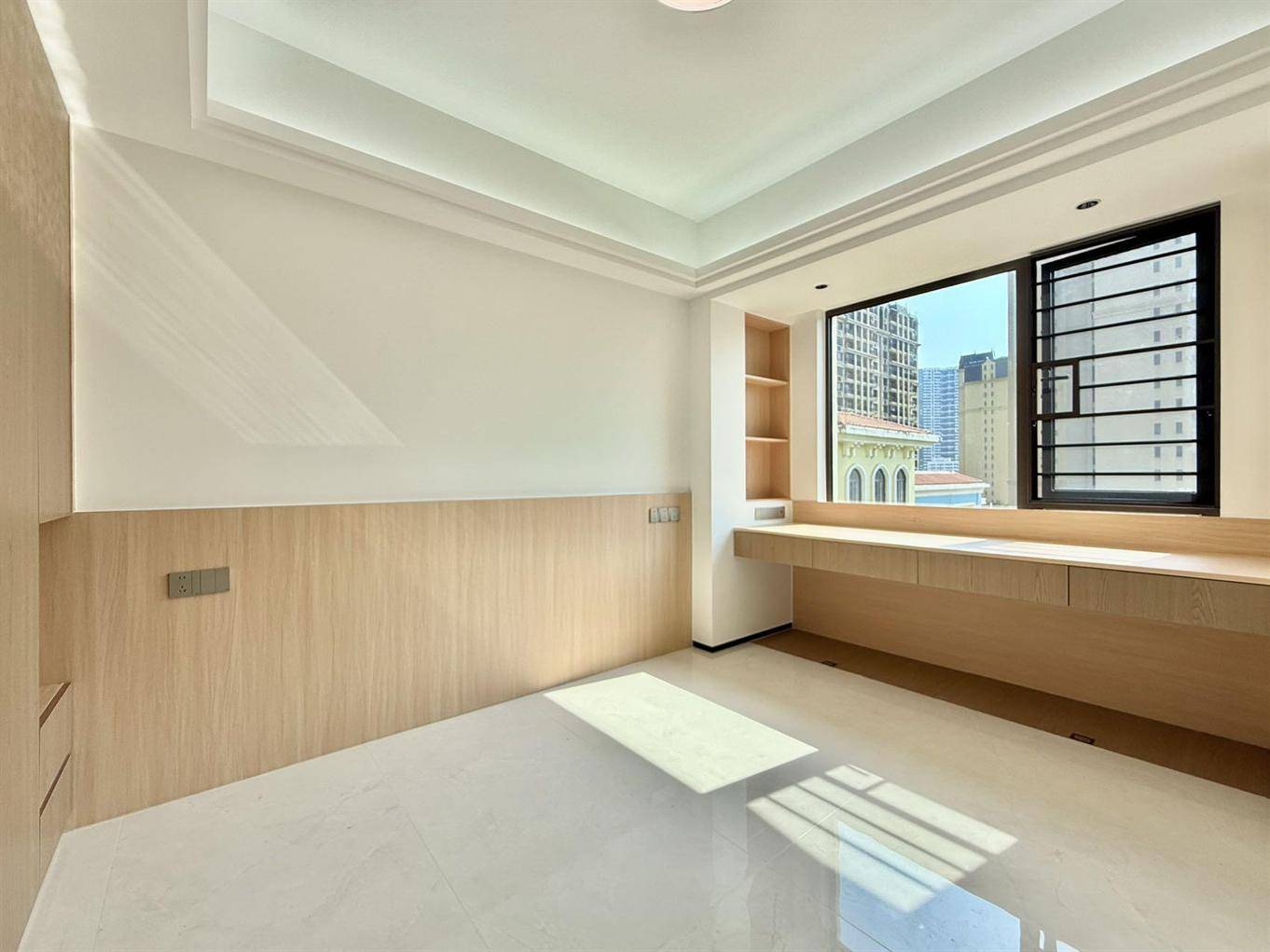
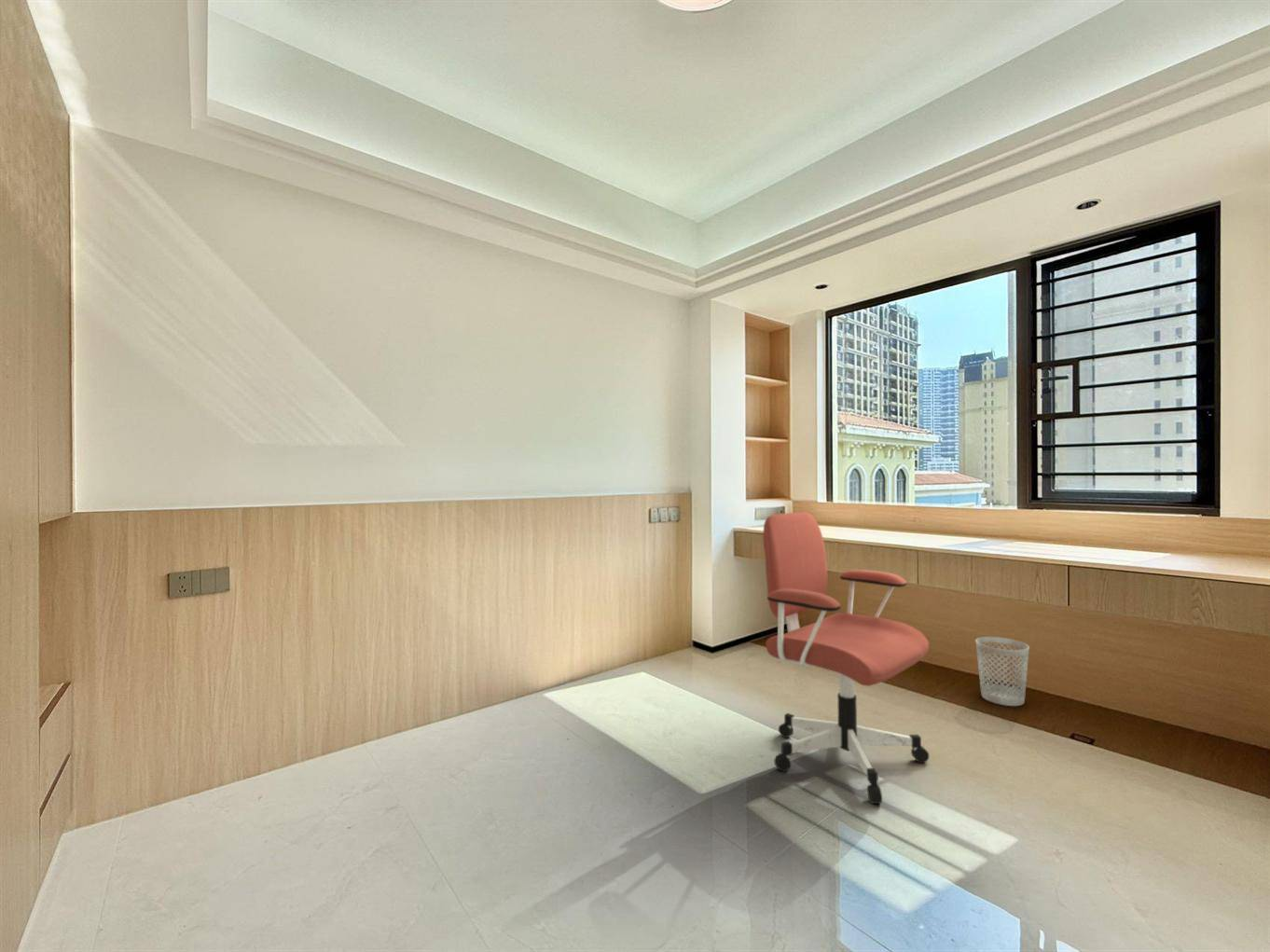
+ office chair (836, 636)
+ wastebasket (1001, 671)
